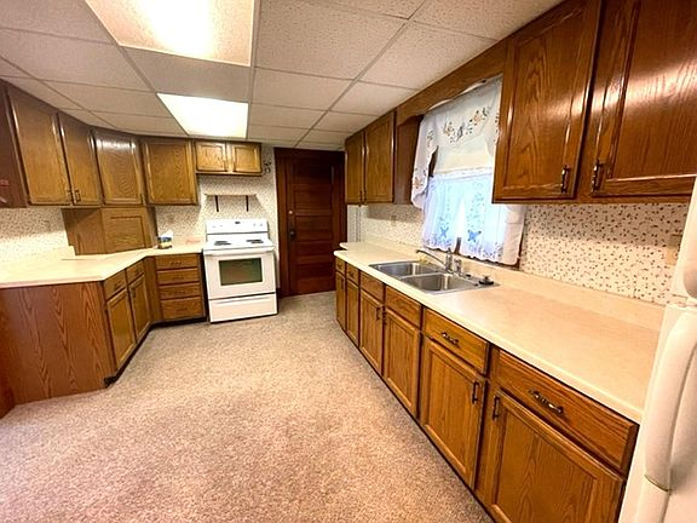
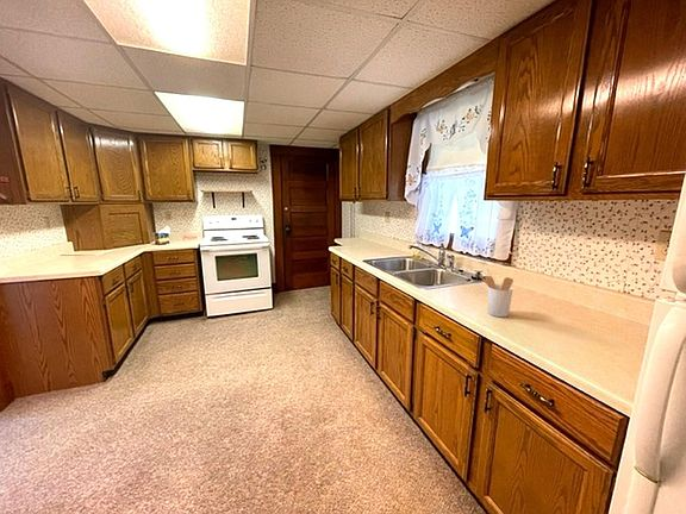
+ utensil holder (493, 294)
